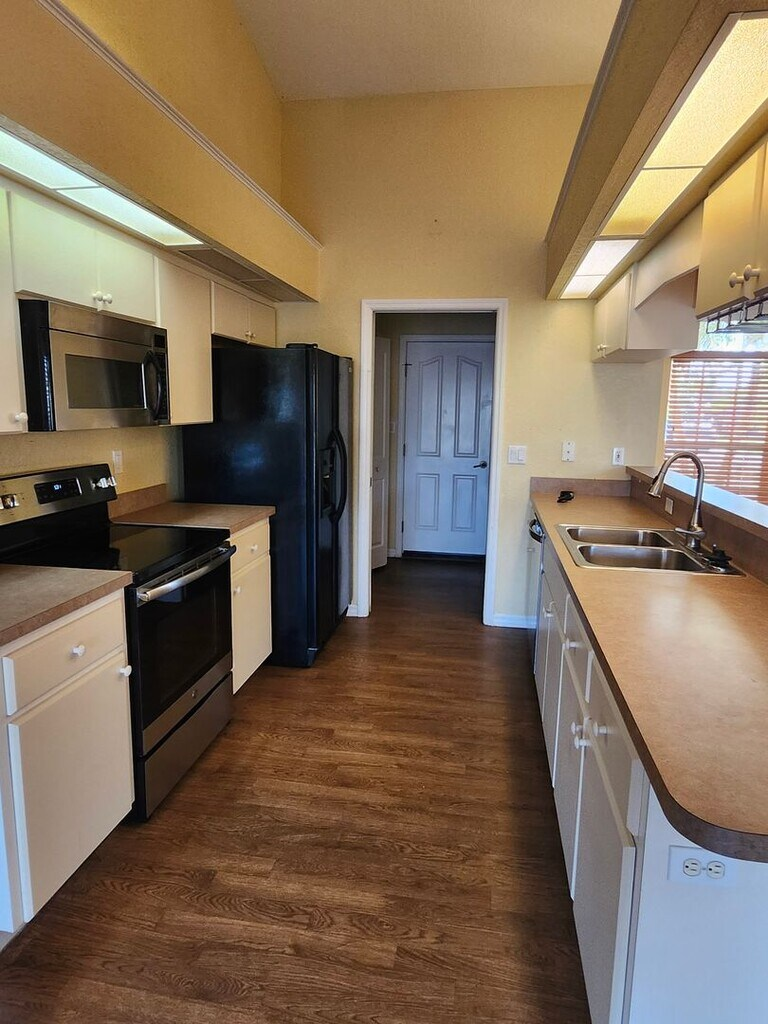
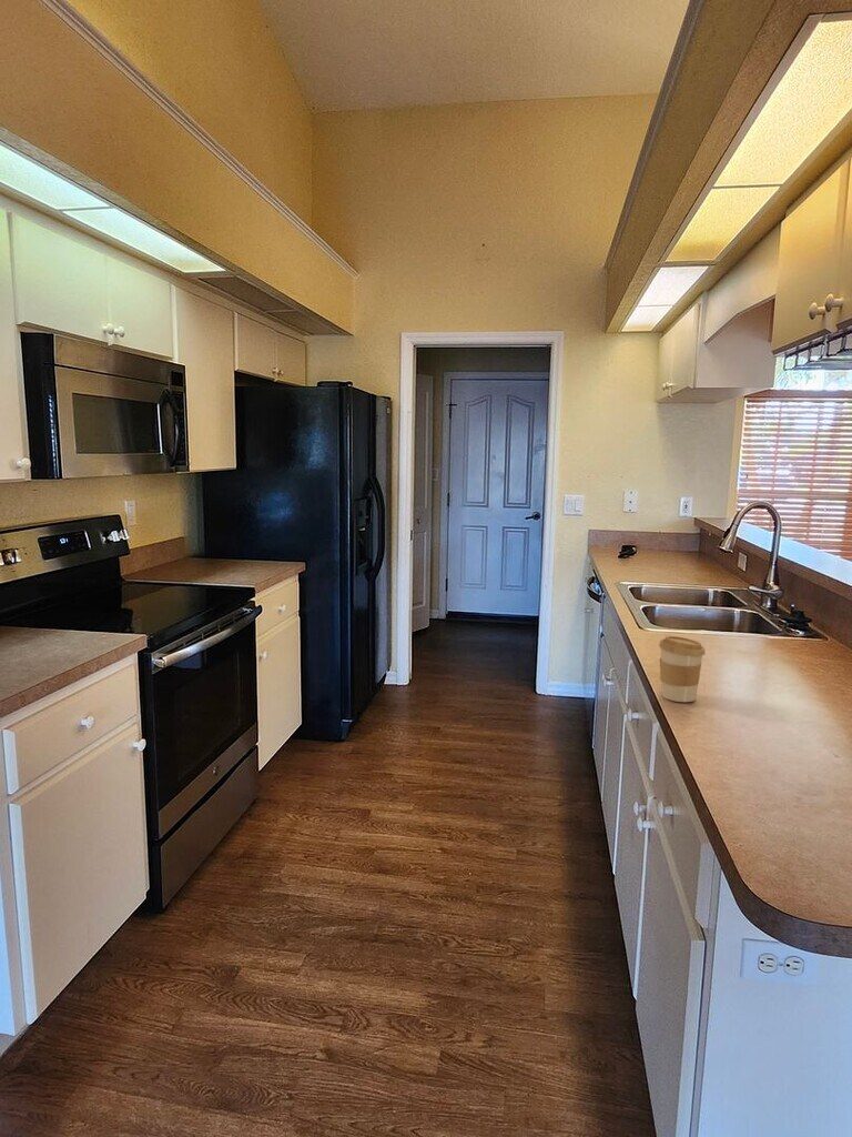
+ coffee cup (680, 667)
